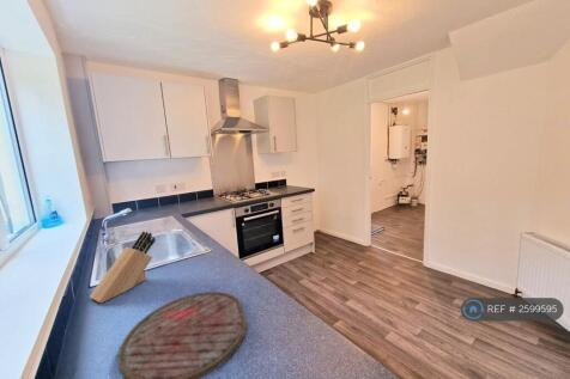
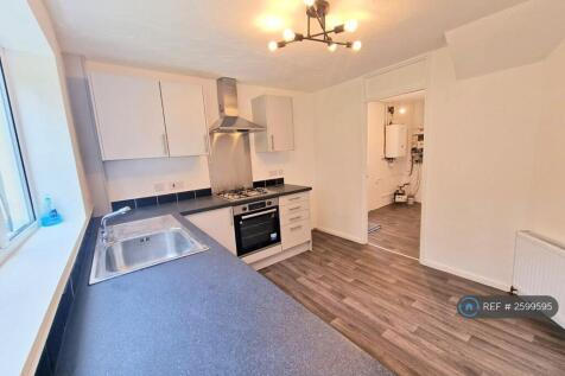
- knife block (126, 262)
- cutting board (189, 329)
